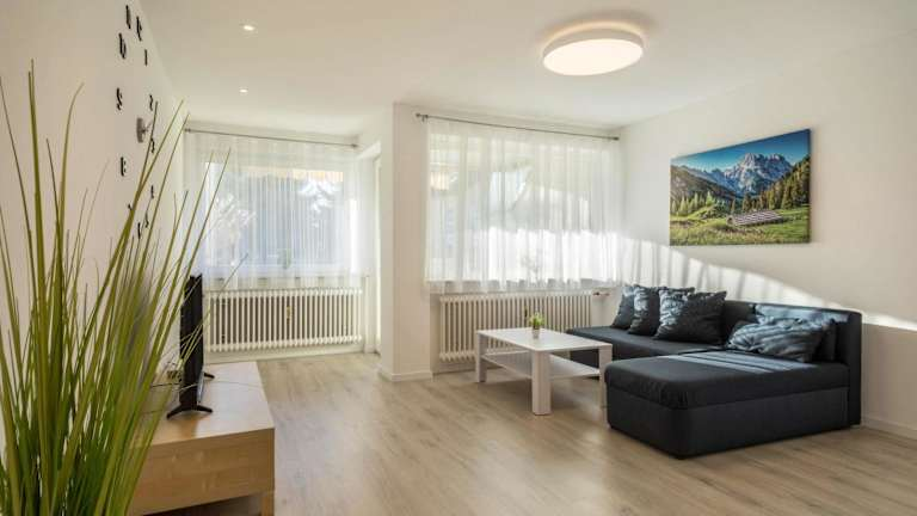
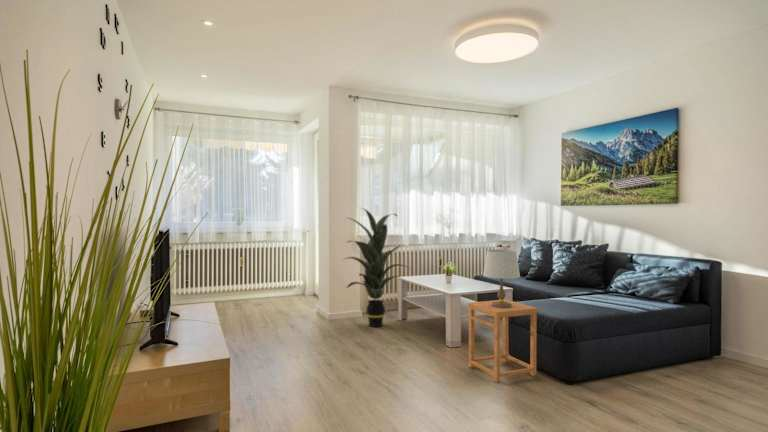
+ table lamp (501, 278)
+ side table (503, 338)
+ indoor plant (370, 266)
